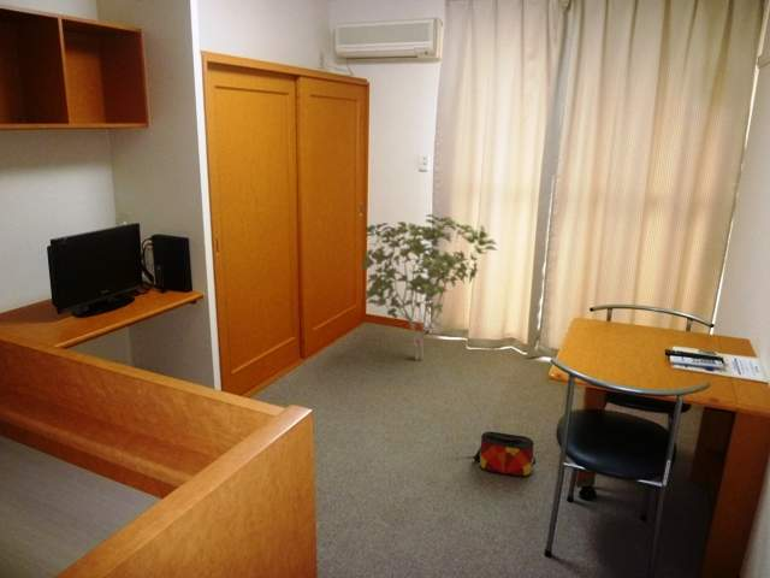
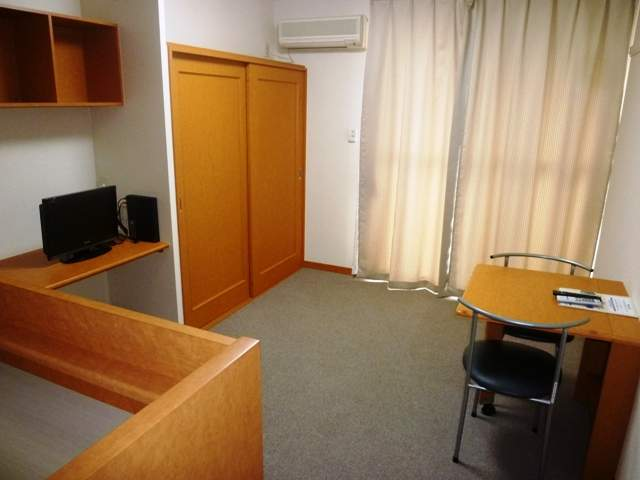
- bag (504, 452)
- shrub (422, 288)
